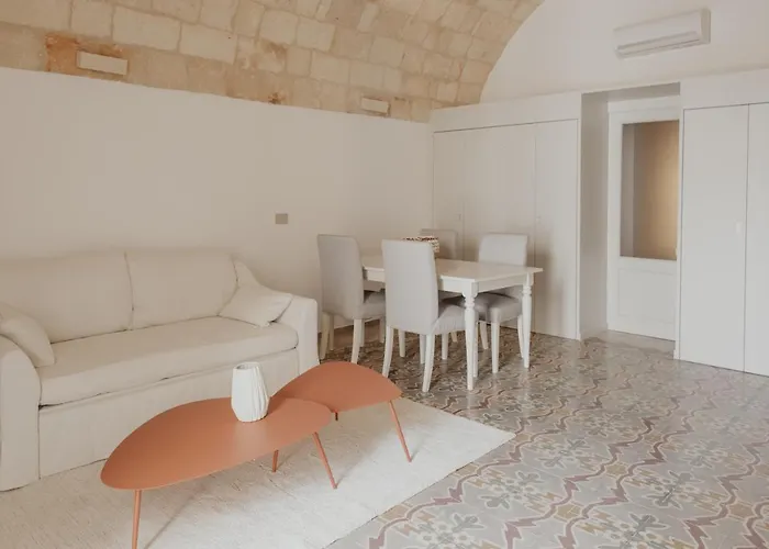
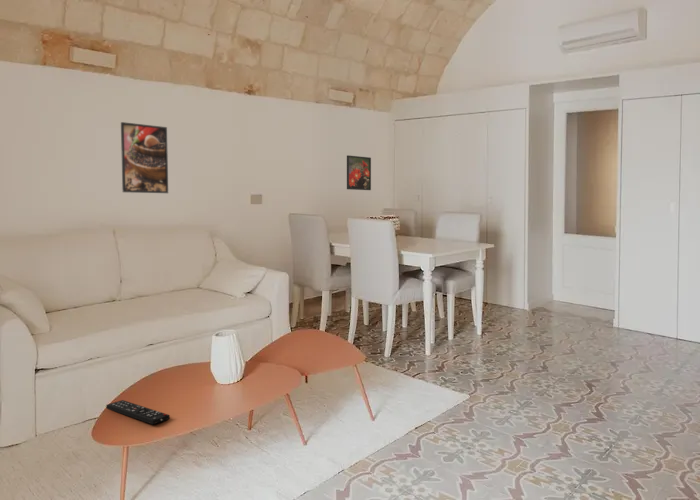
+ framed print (145, 158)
+ remote control (137, 411)
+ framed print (359, 173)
